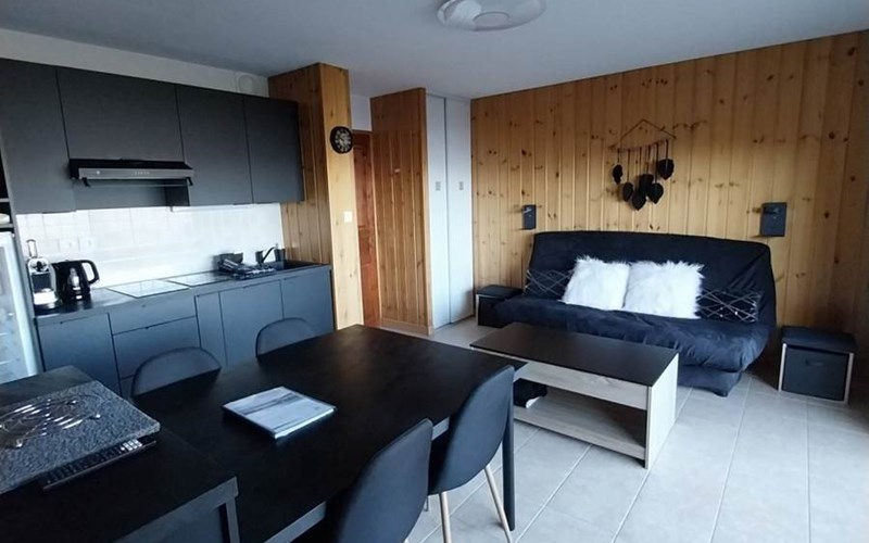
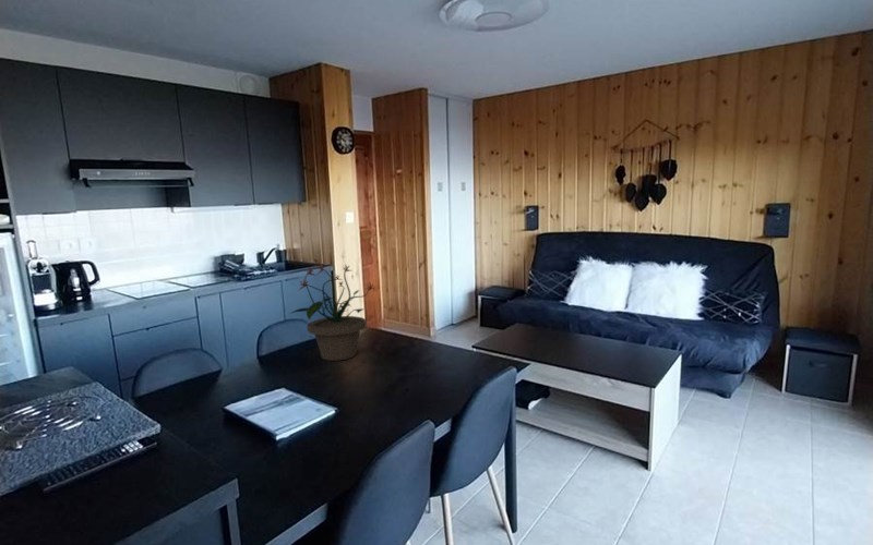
+ potted plant (332, 310)
